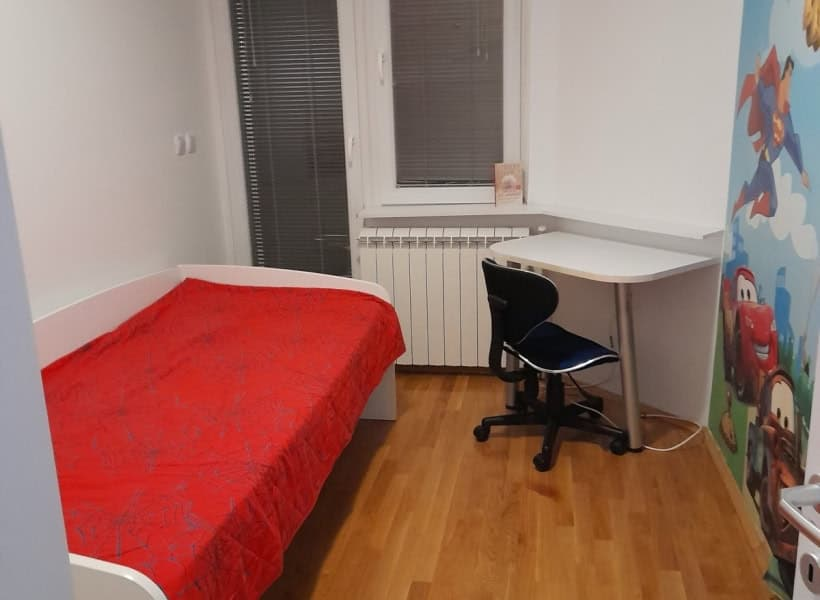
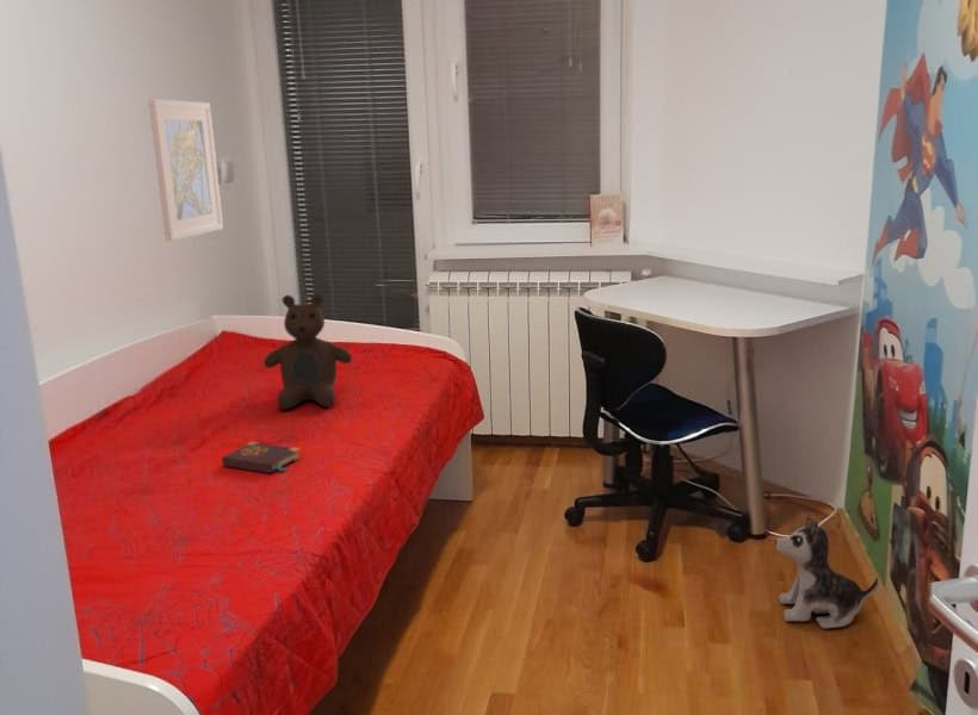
+ book (261, 456)
+ teddy bear (304, 349)
+ plush toy (827, 565)
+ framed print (188, 168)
